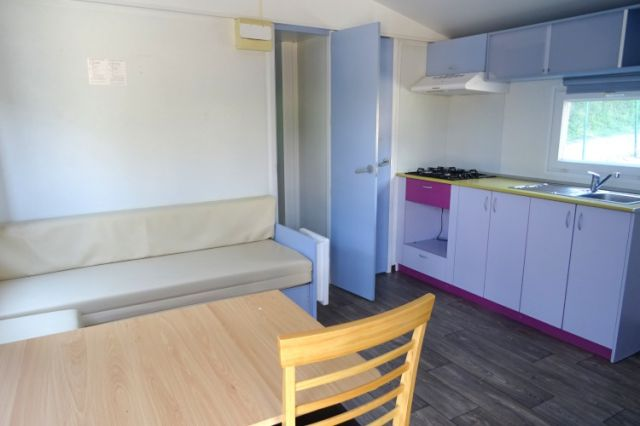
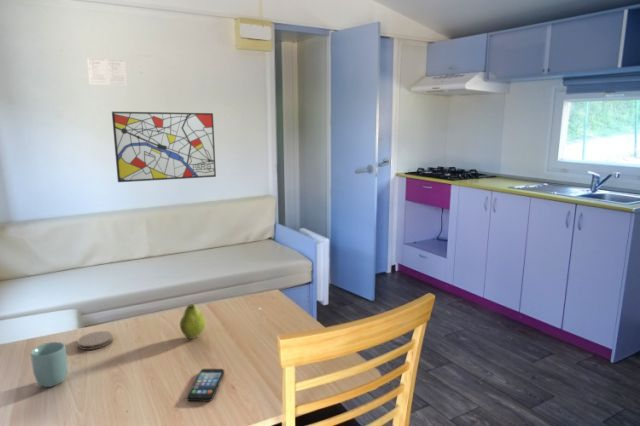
+ fruit (192, 319)
+ smartphone (206, 383)
+ coaster (95, 340)
+ cup (50, 365)
+ wall art (167, 146)
